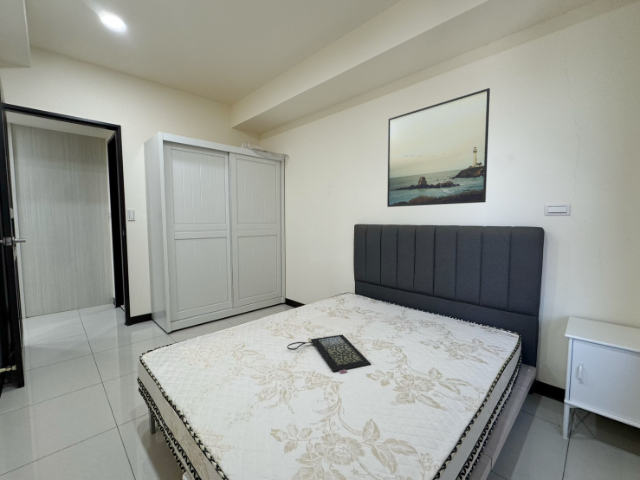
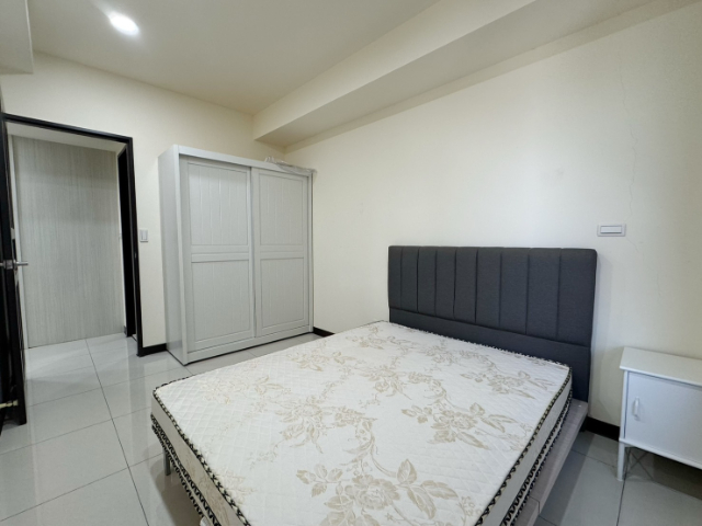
- clutch bag (335, 349)
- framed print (431, 155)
